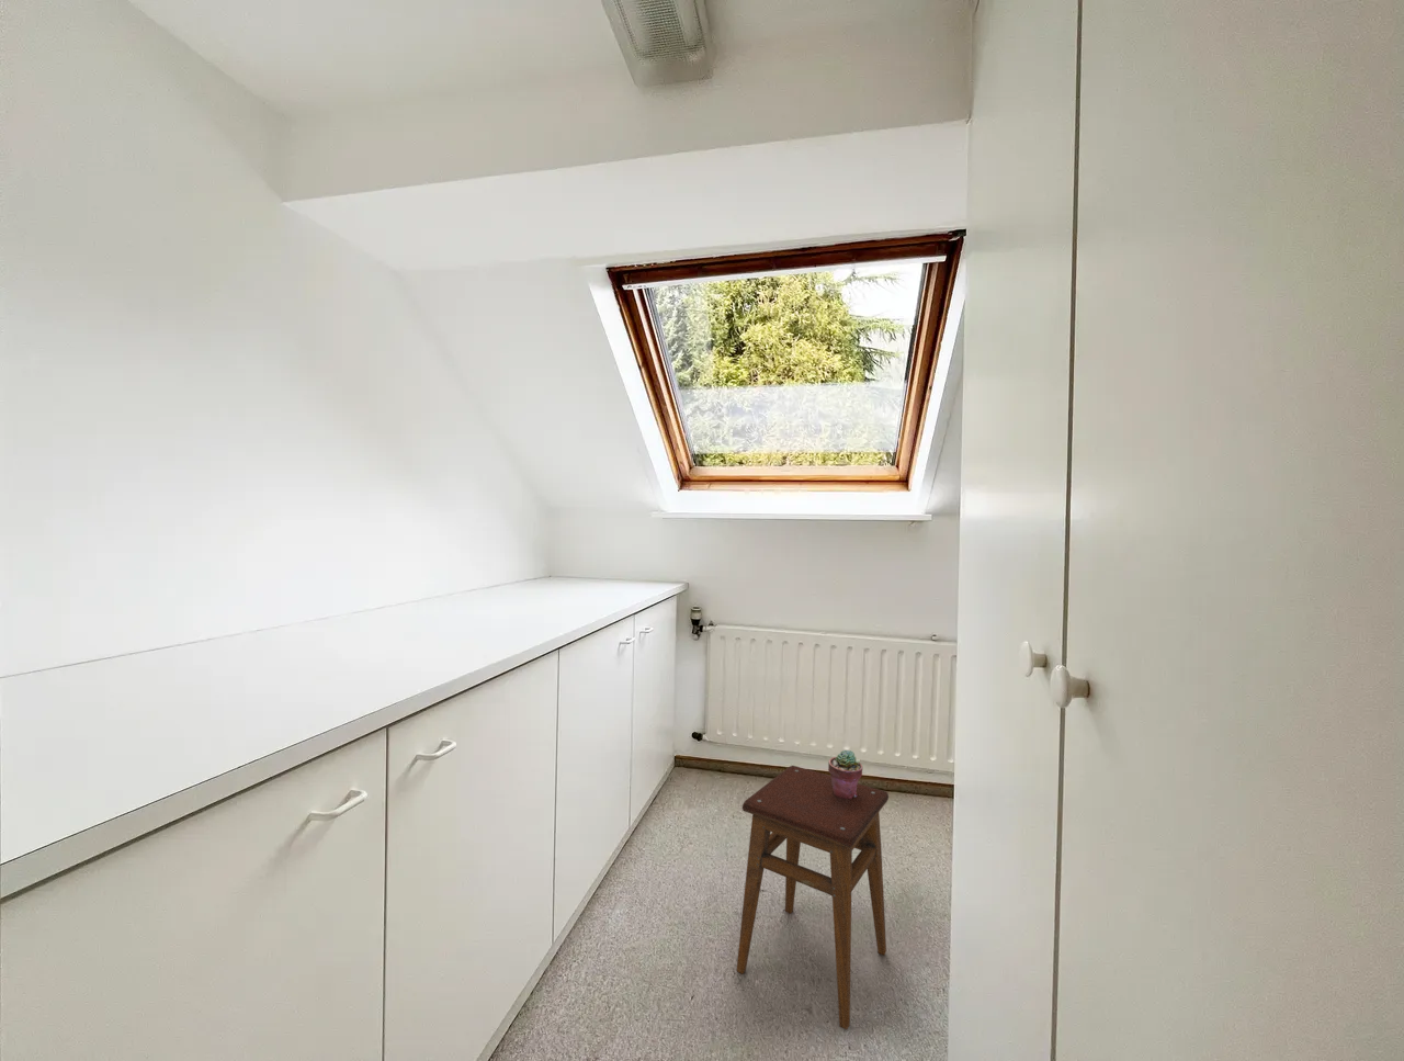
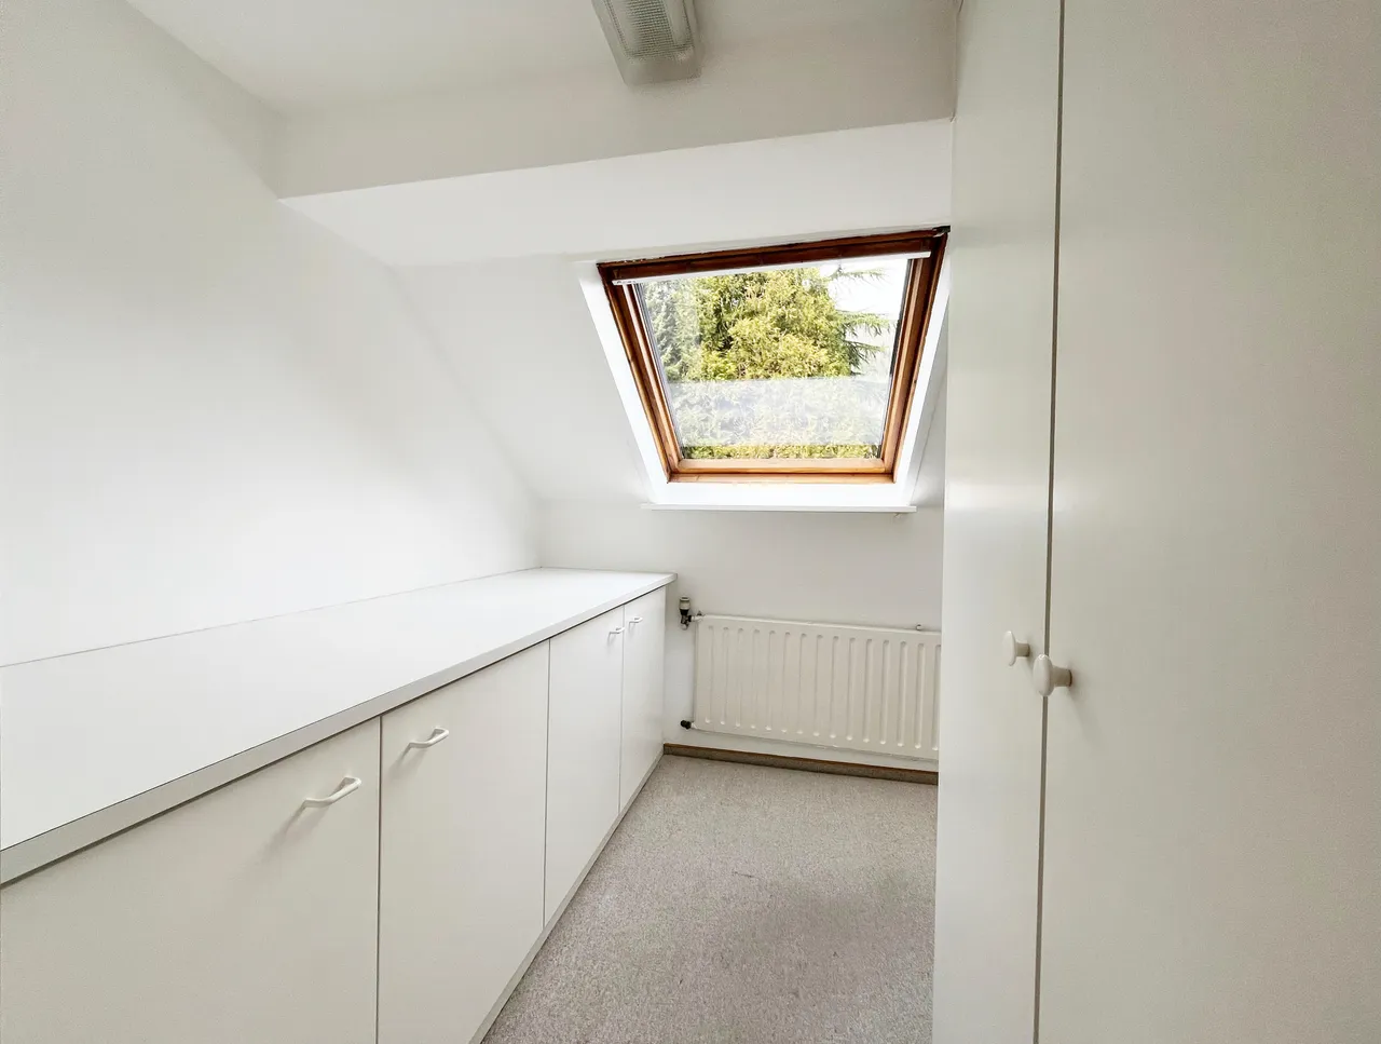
- stool (815, 879)
- potted succulent (845, 771)
